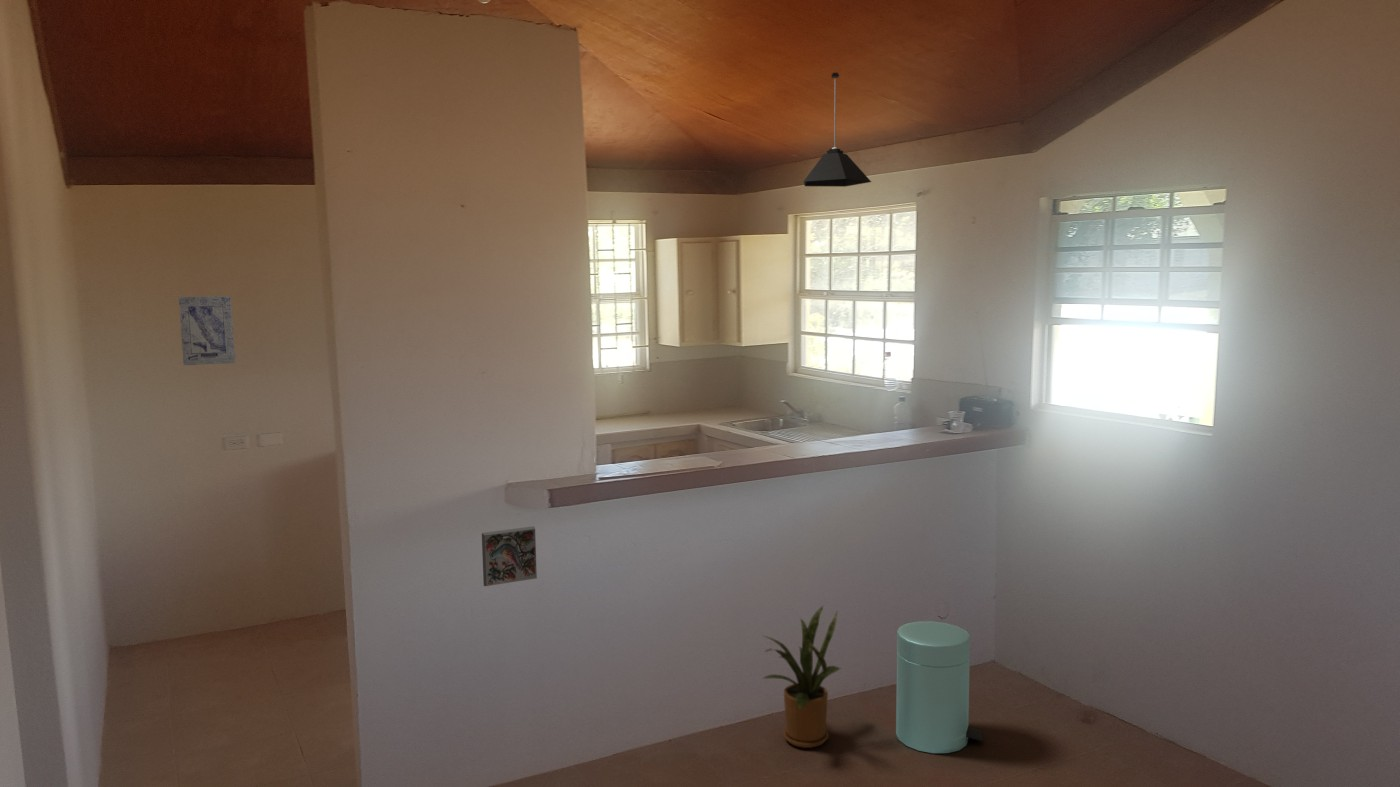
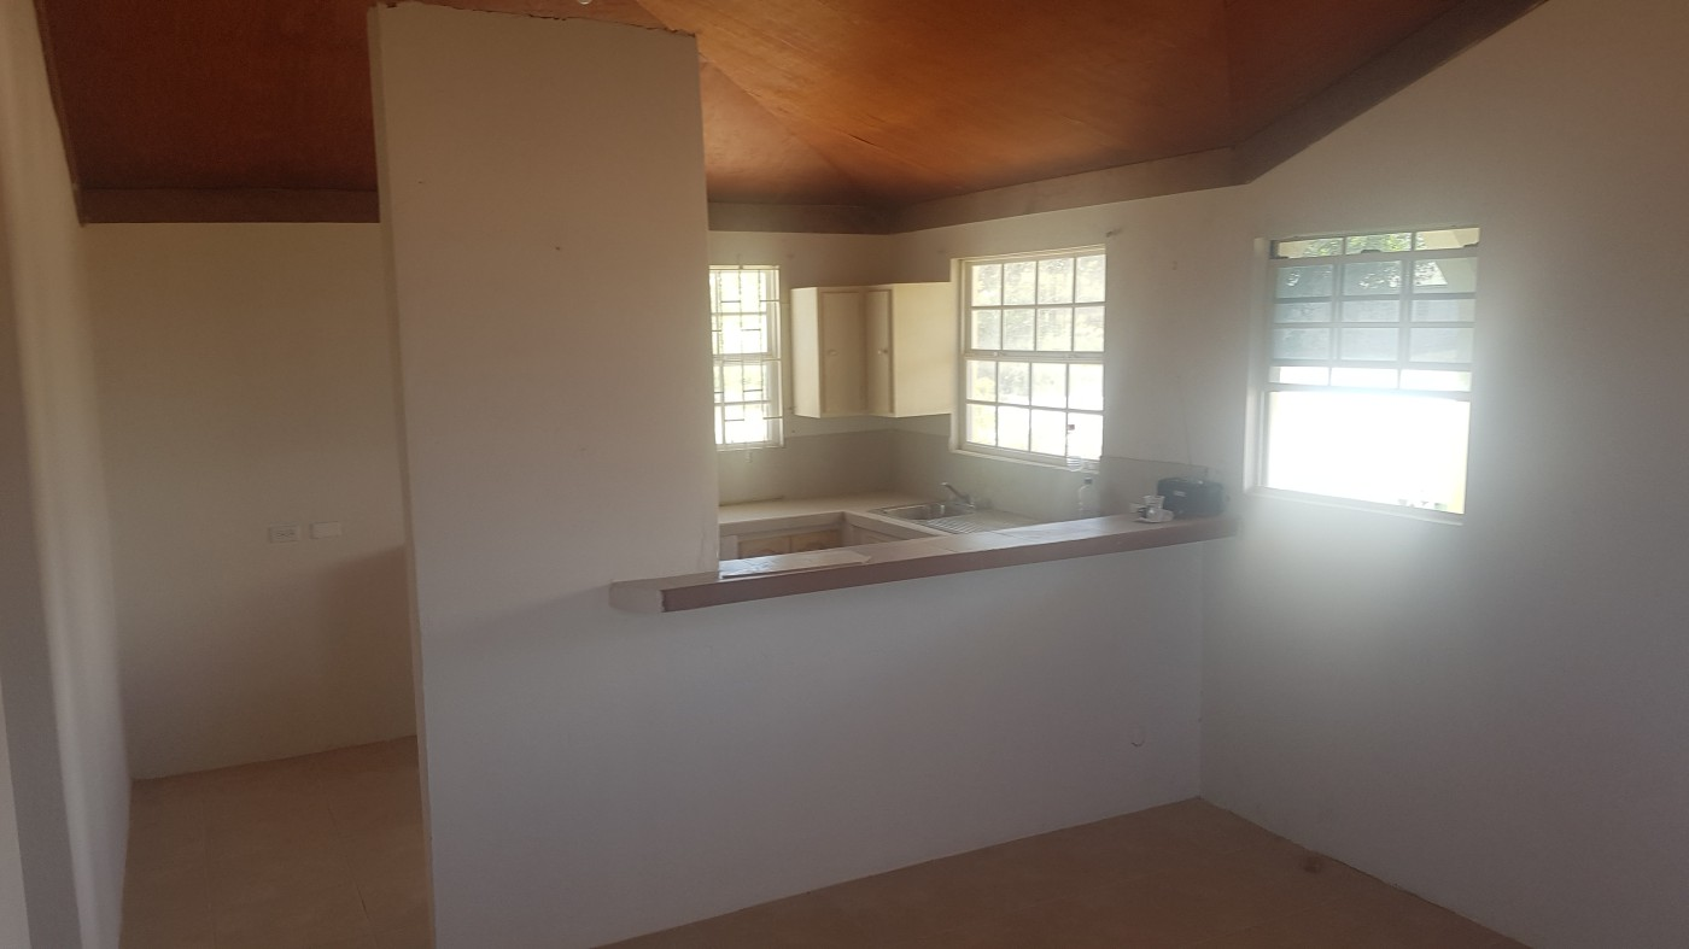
- decorative tile (510, 556)
- trash can (939, 684)
- pendant lamp (835, 128)
- house plant (799, 676)
- wall art (207, 330)
